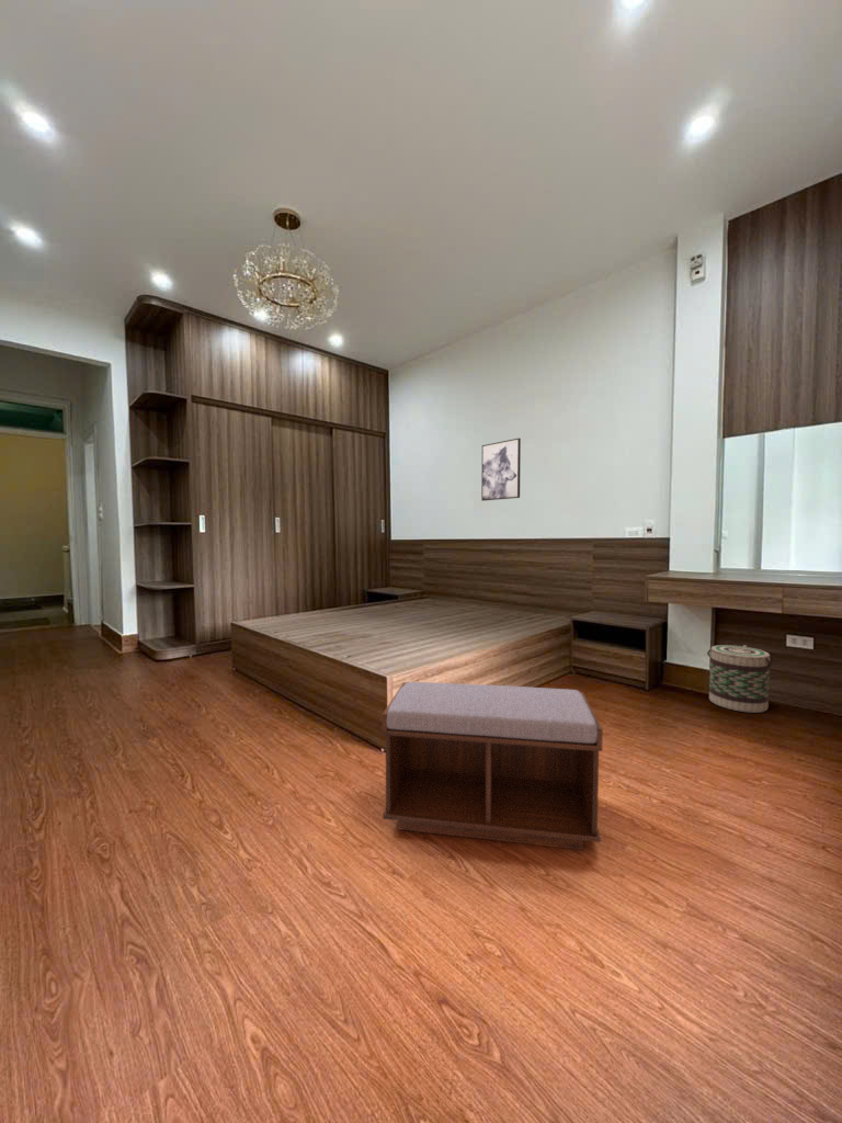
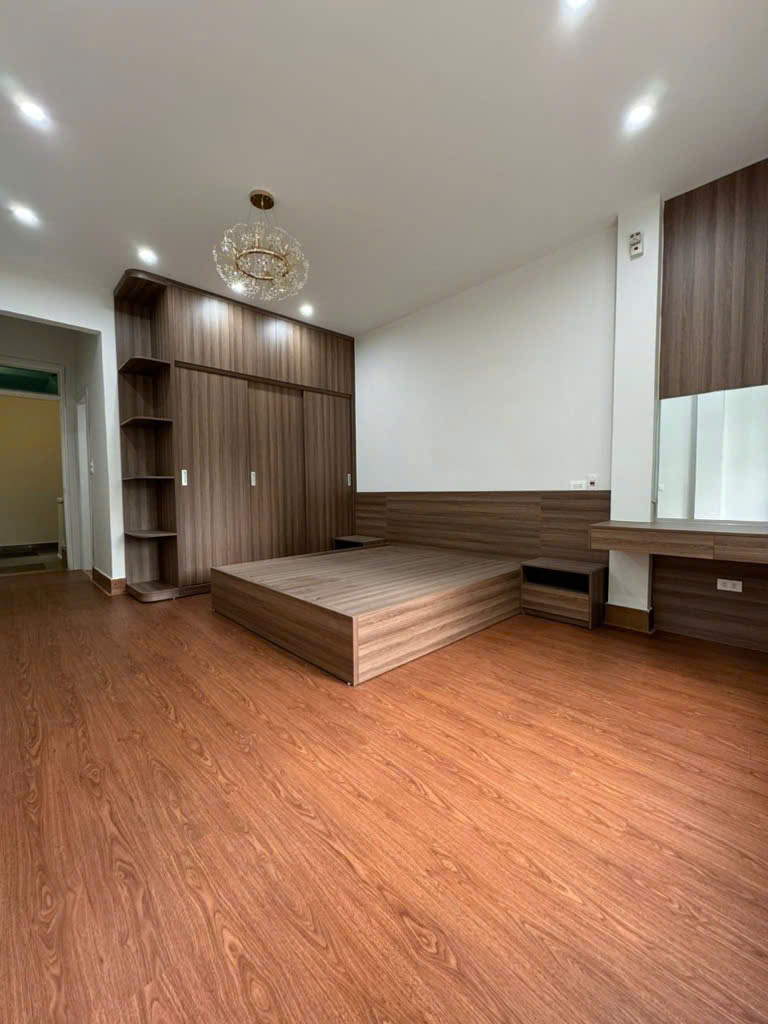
- wall art (500, 470)
- bench (488, 756)
- basket (739, 674)
